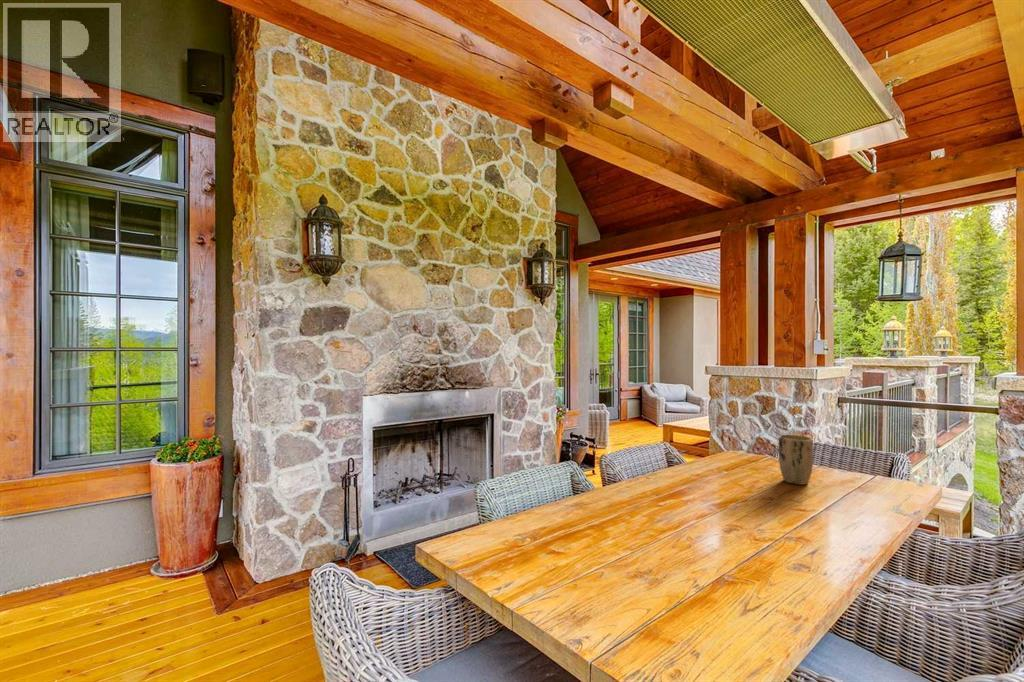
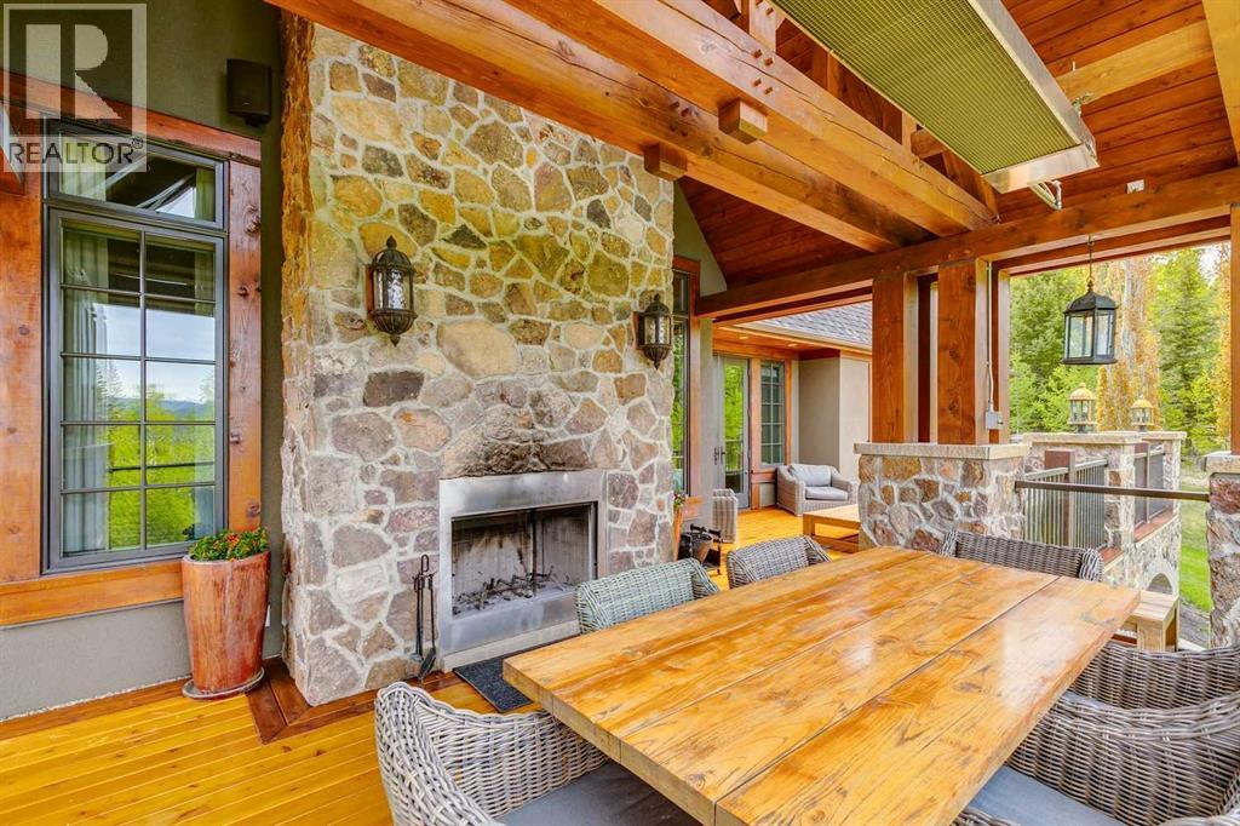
- plant pot (795, 459)
